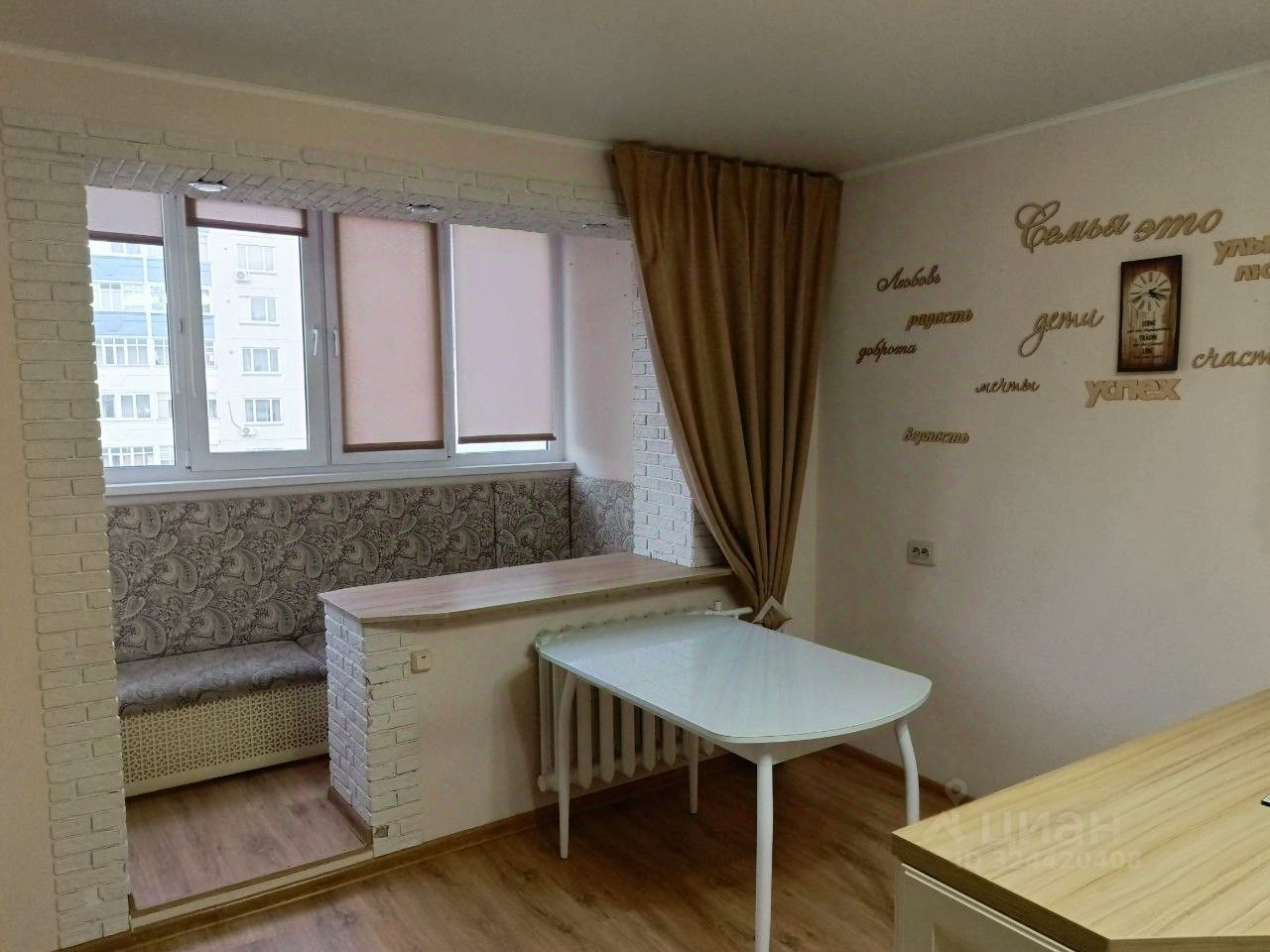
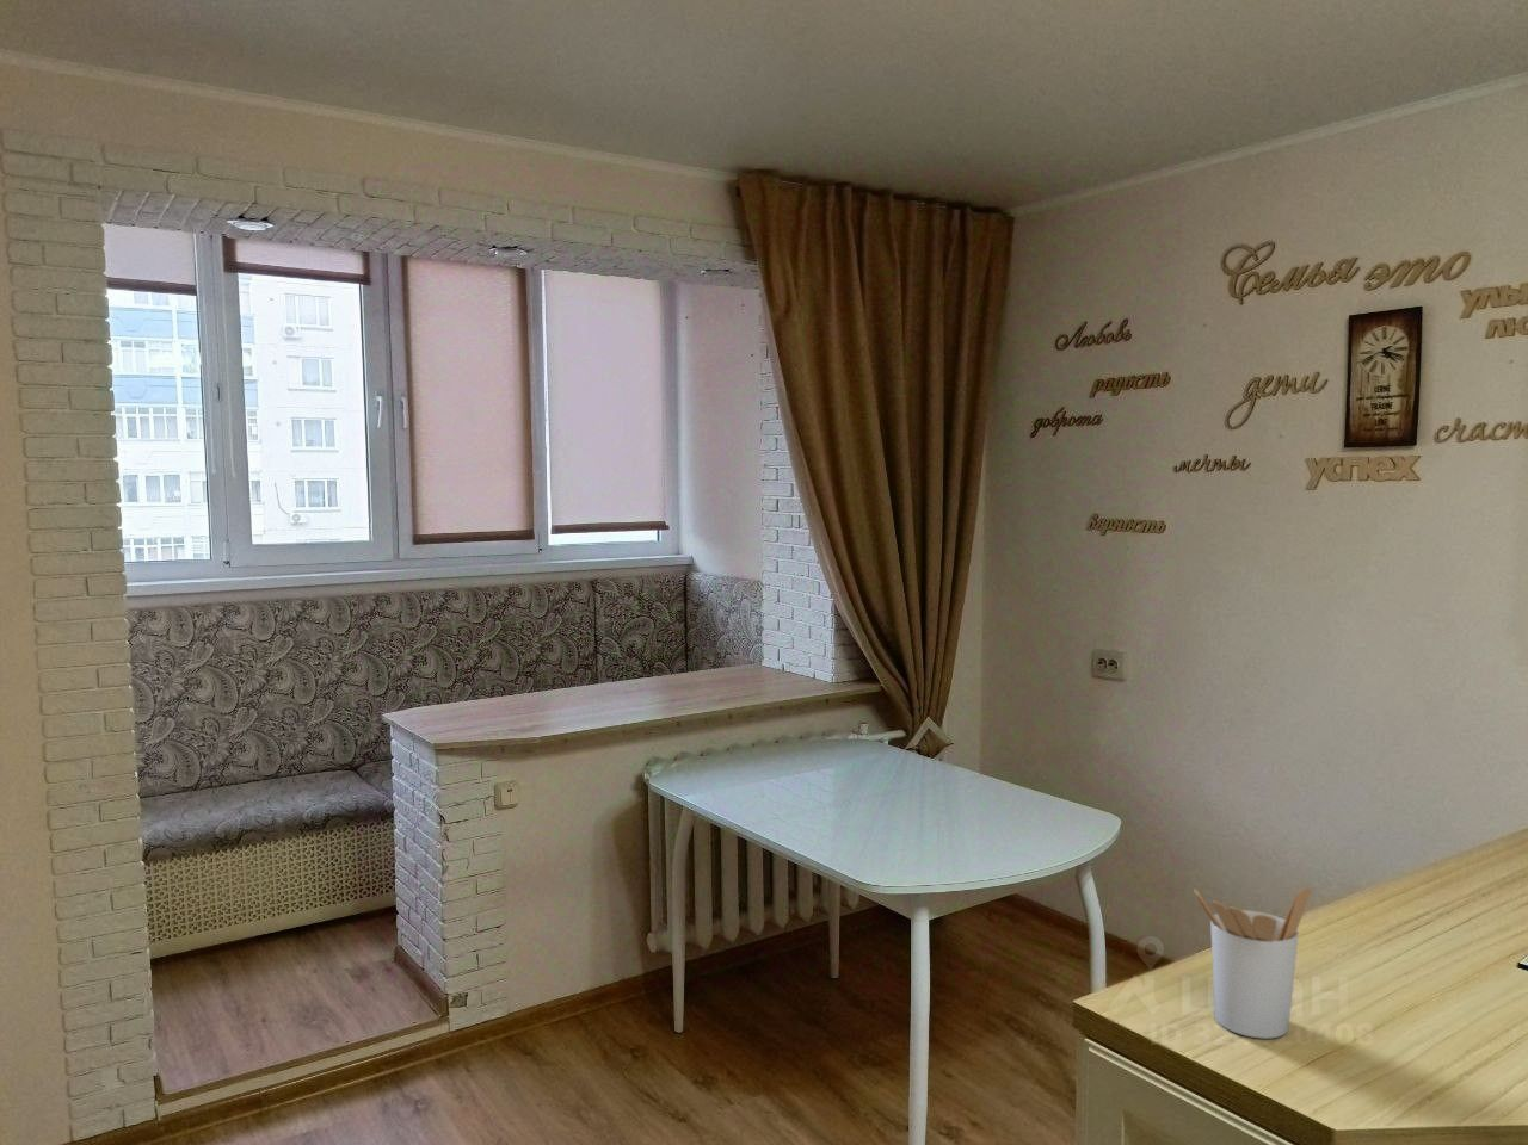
+ utensil holder (1250, 957)
